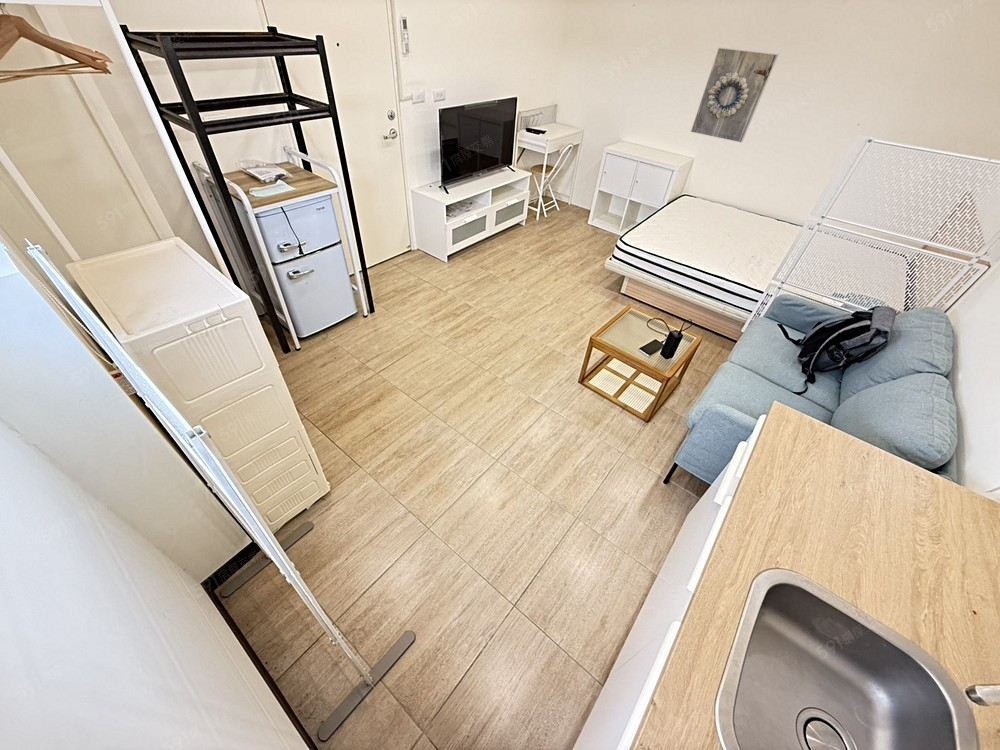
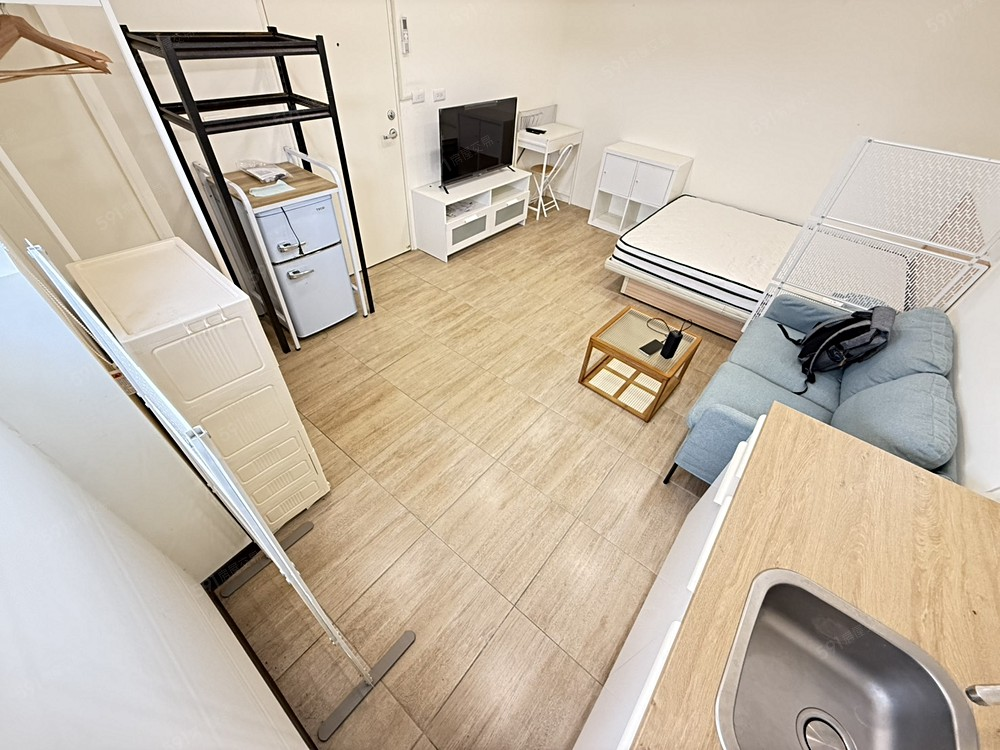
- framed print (730, 96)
